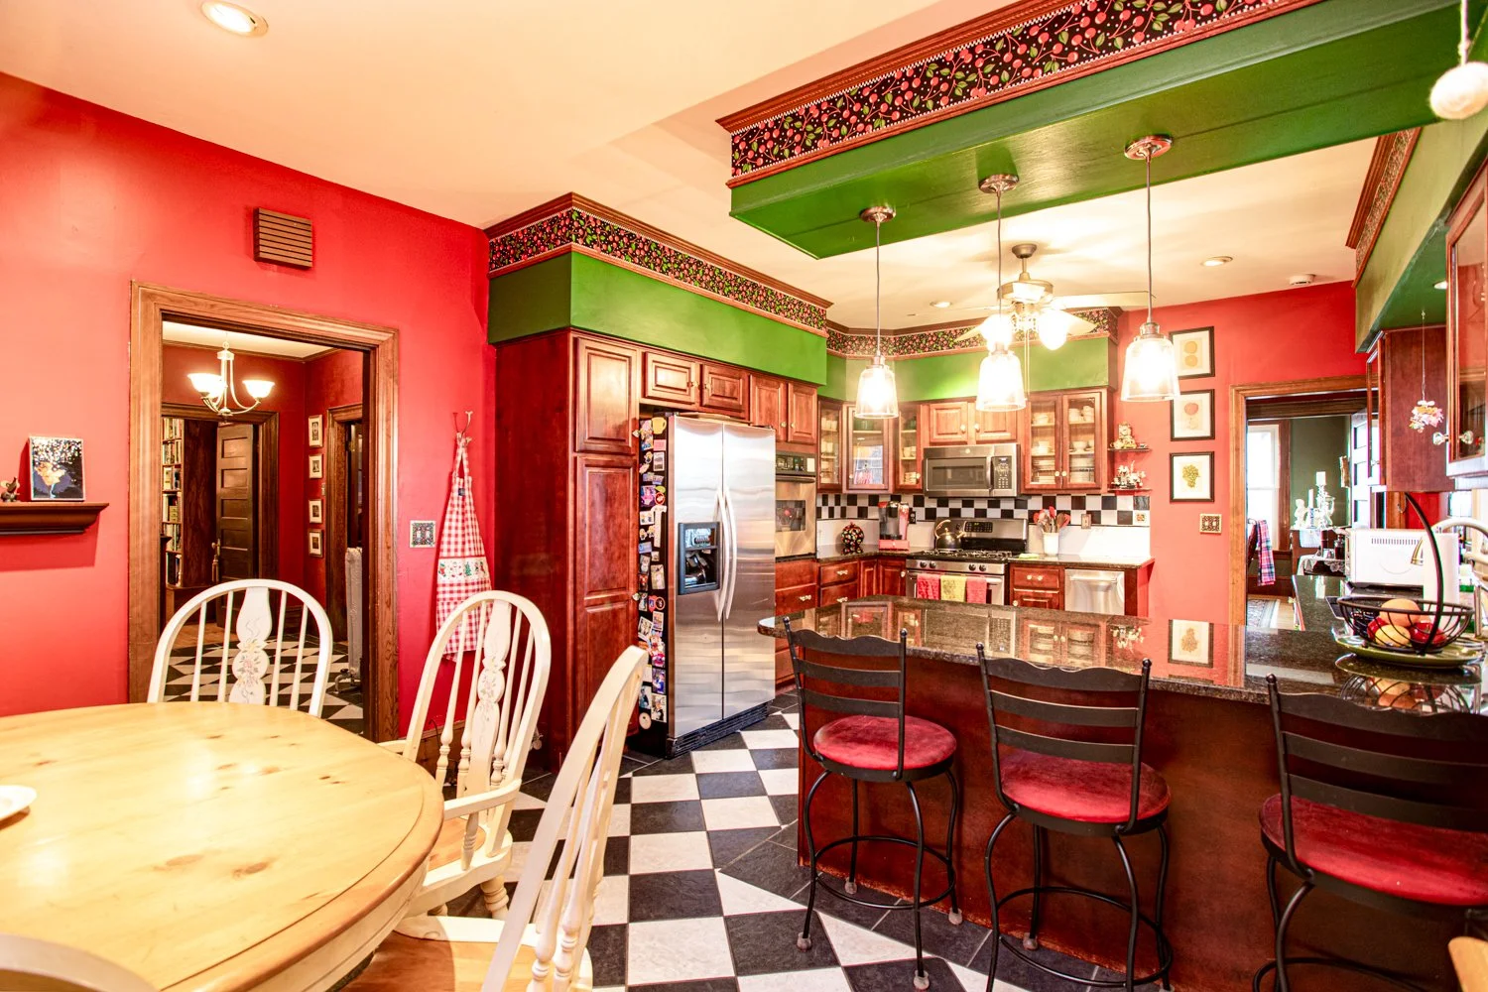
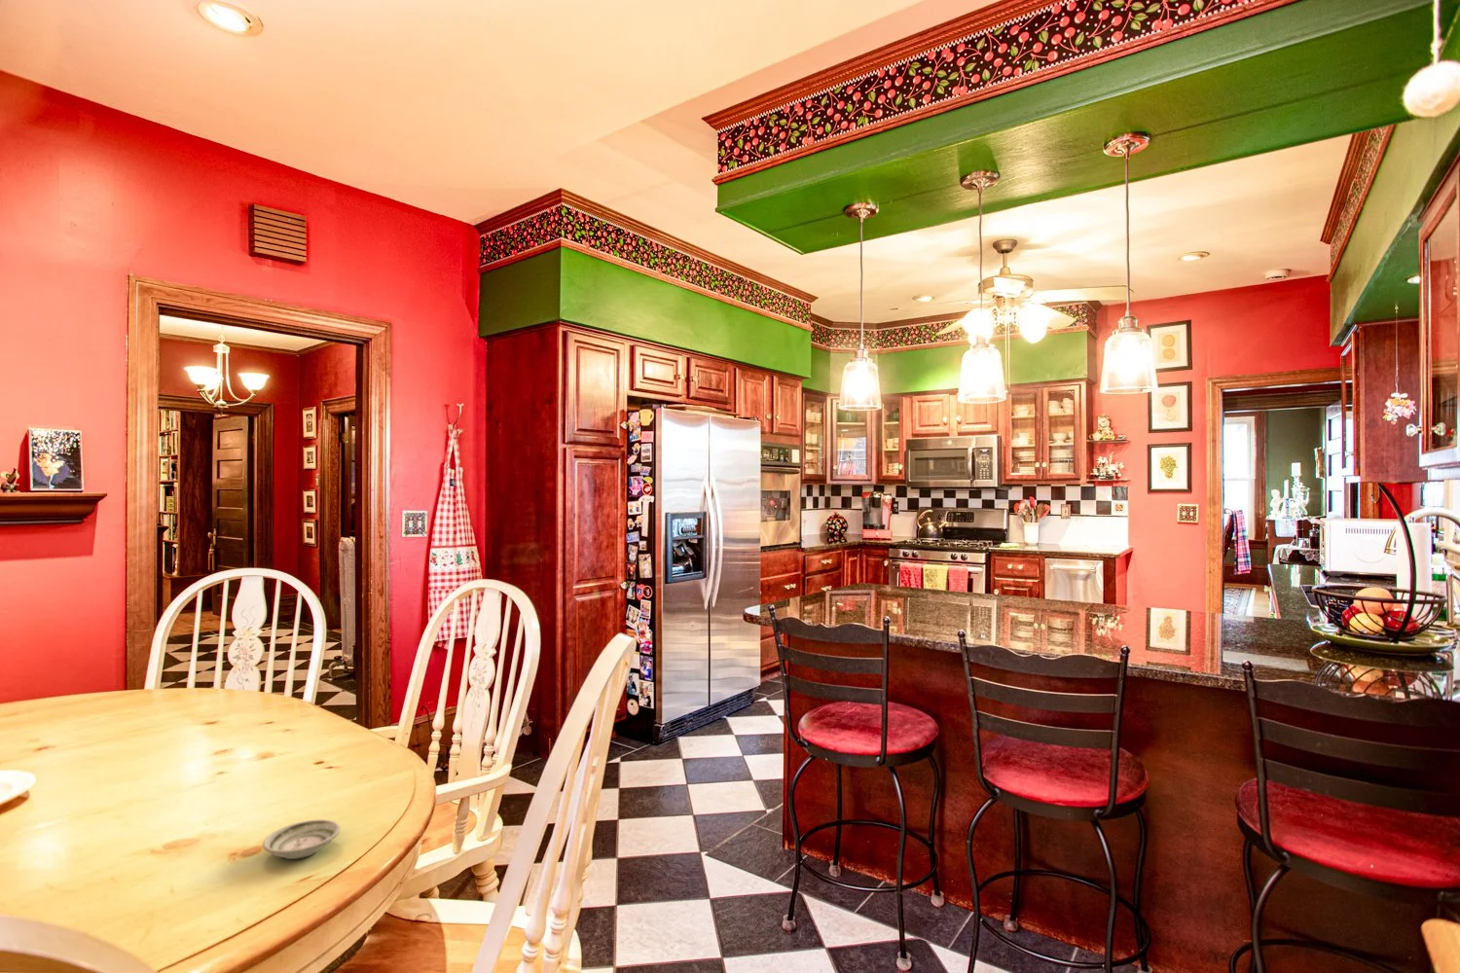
+ saucer (302, 842)
